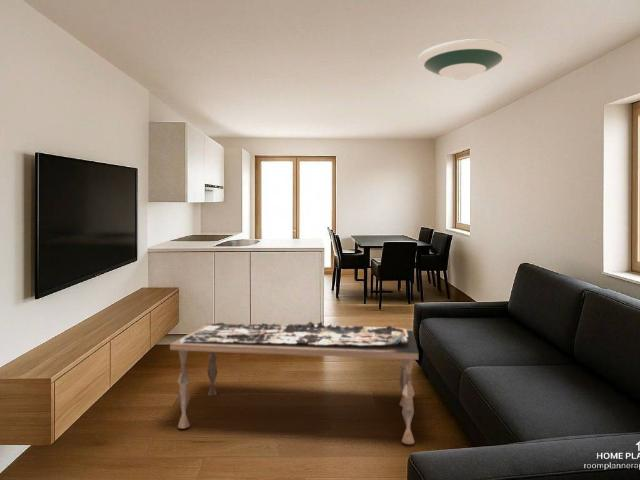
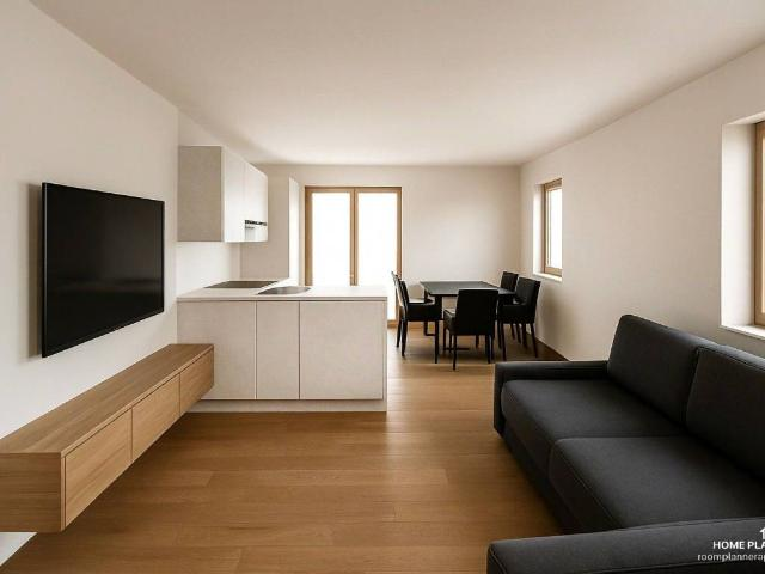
- coffee table (299, 354)
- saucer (462, 67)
